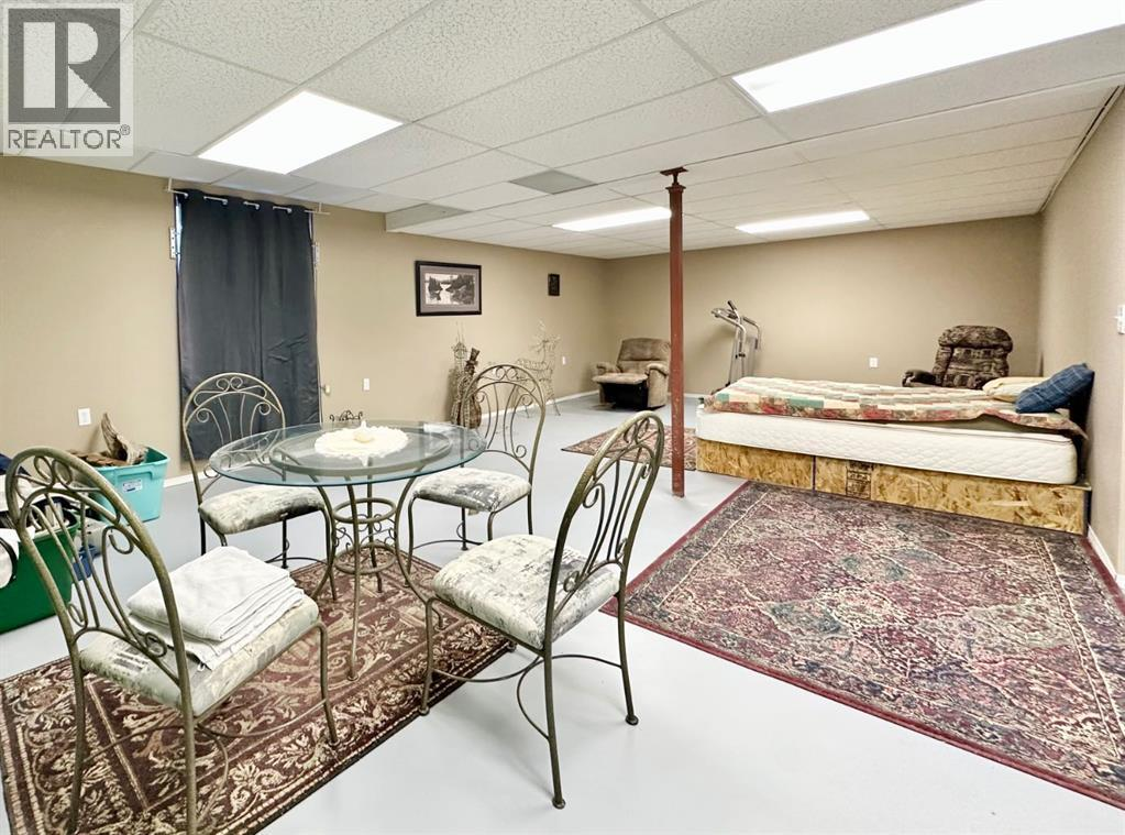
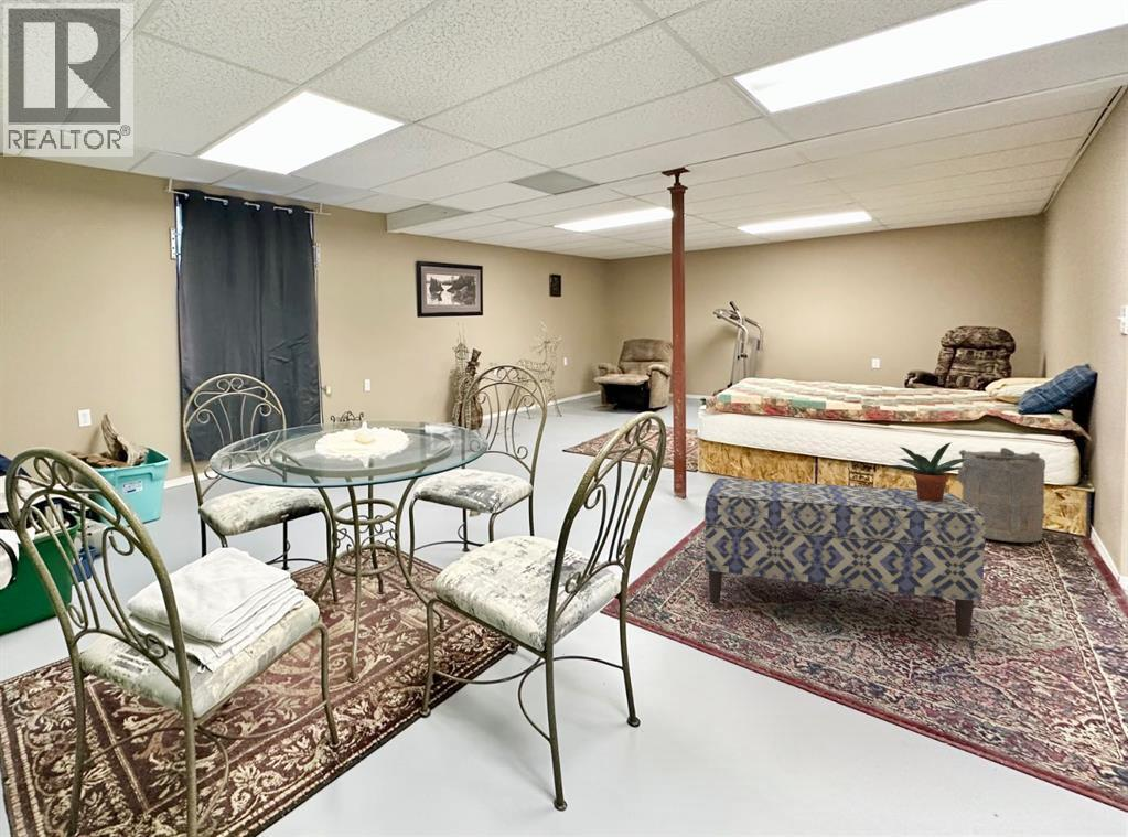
+ bench (827, 547)
+ laundry hamper (997, 490)
+ potted plant (930, 469)
